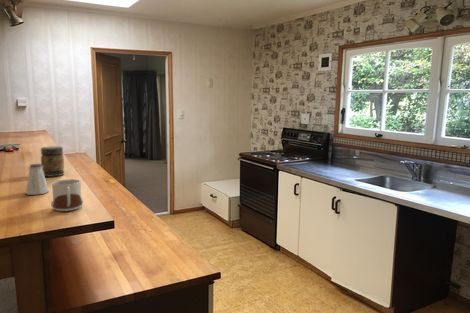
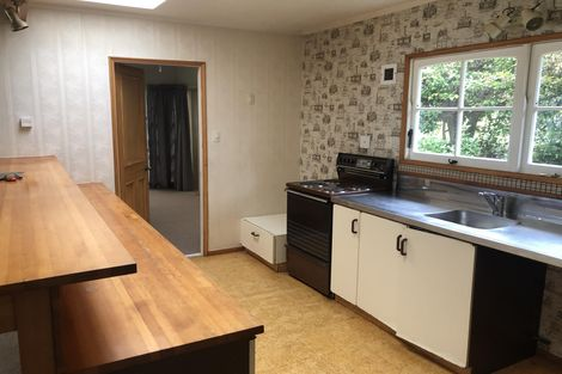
- saltshaker (36, 178)
- mug (67, 196)
- jar (52, 161)
